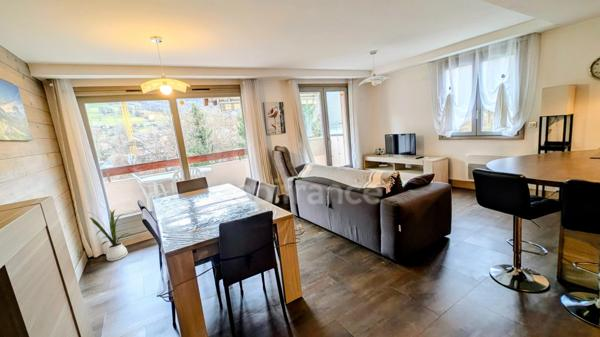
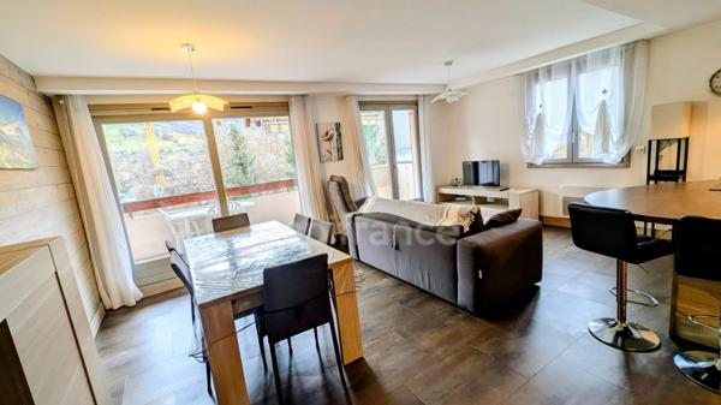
- house plant (108, 234)
